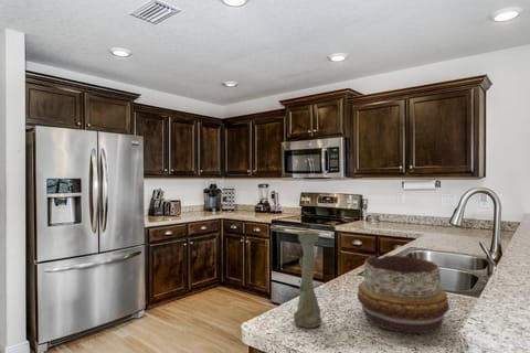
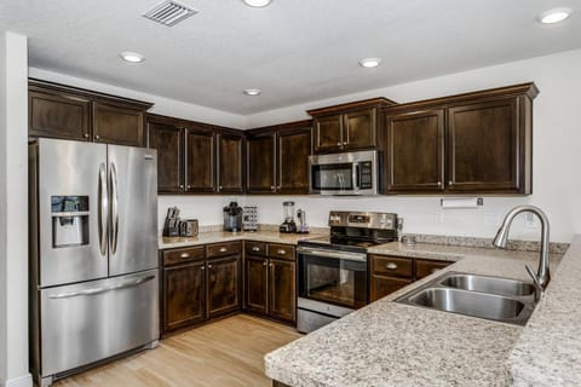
- decorative bowl (401, 291)
- vase (307, 277)
